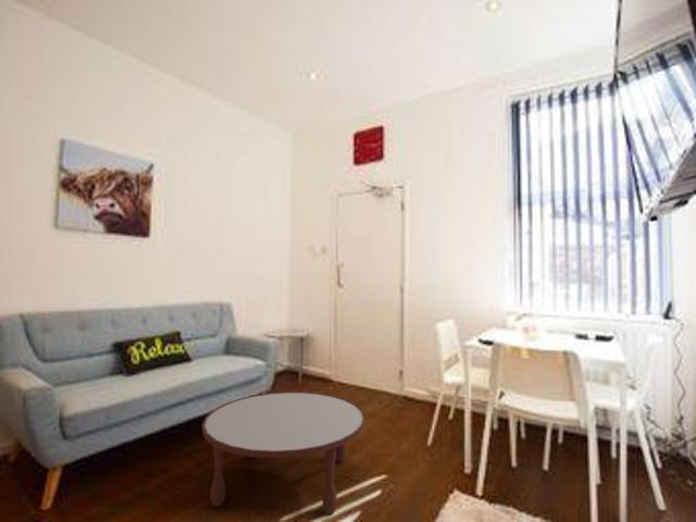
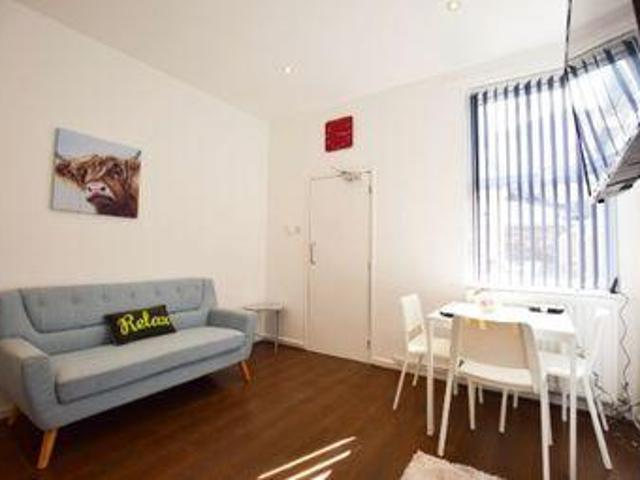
- coffee table (286, 447)
